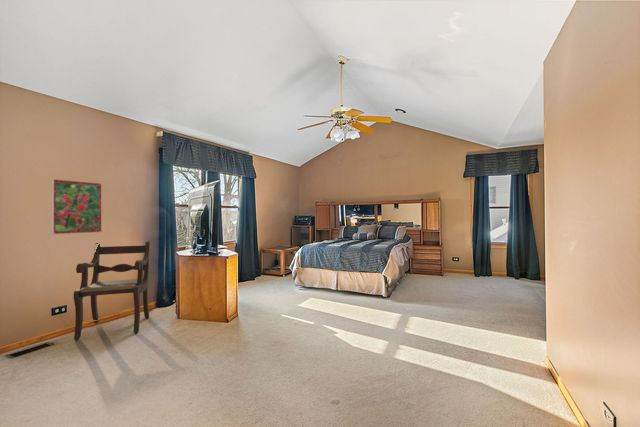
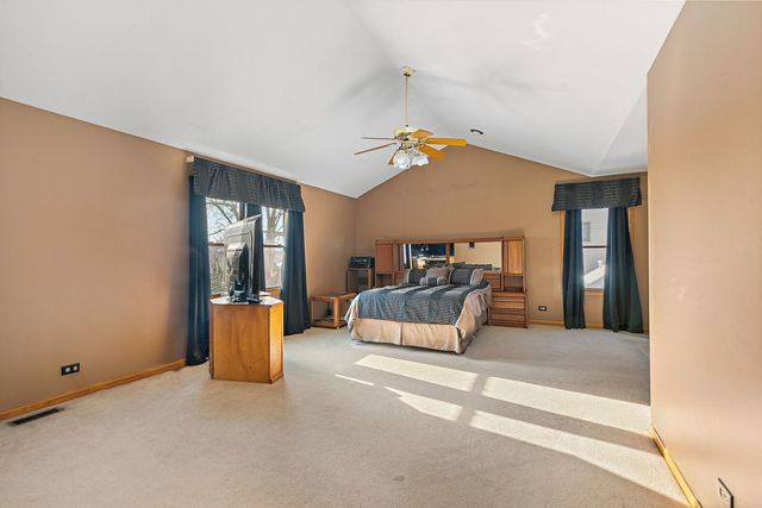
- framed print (78, 207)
- armchair (116, 285)
